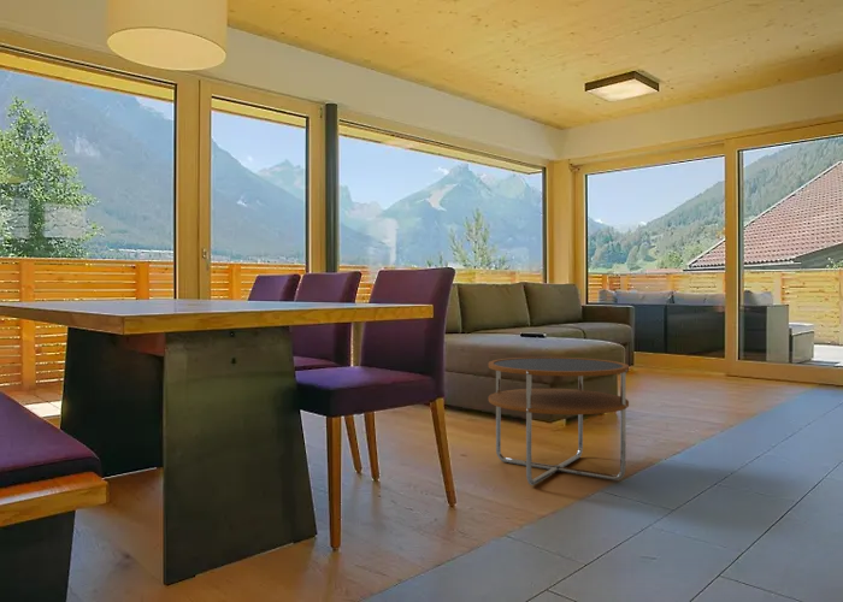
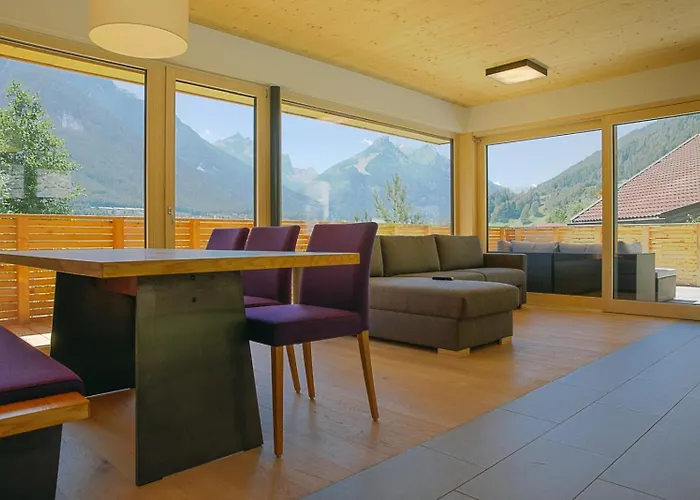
- side table (556, 413)
